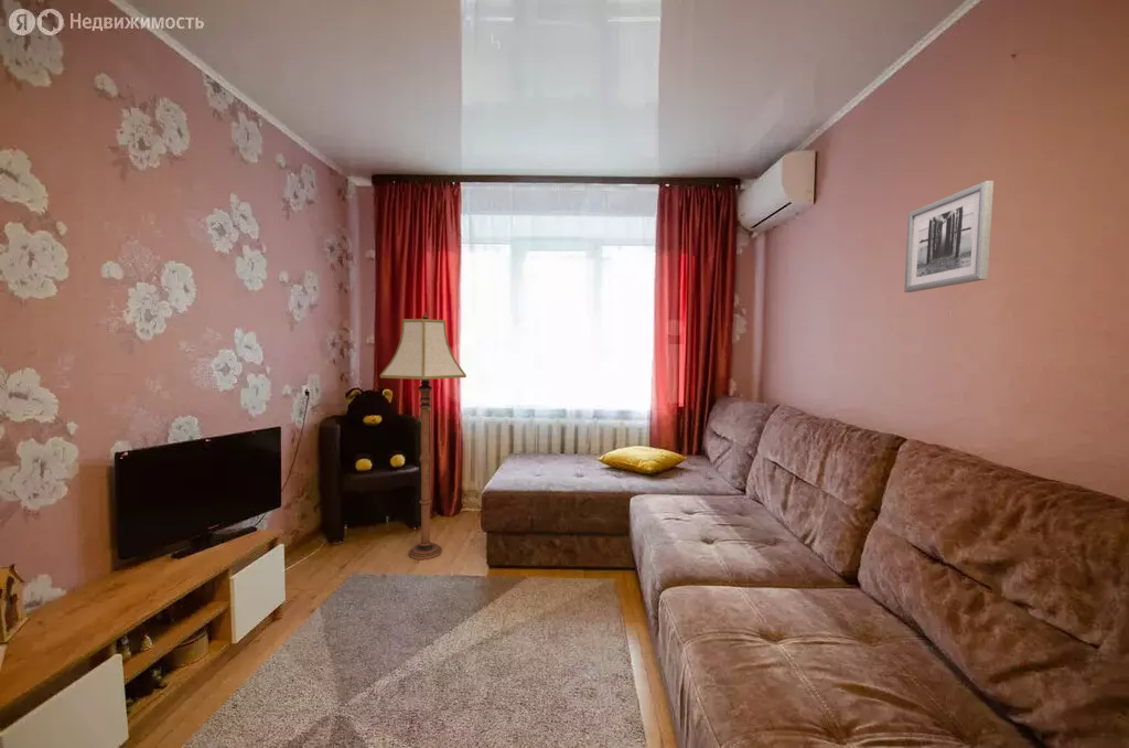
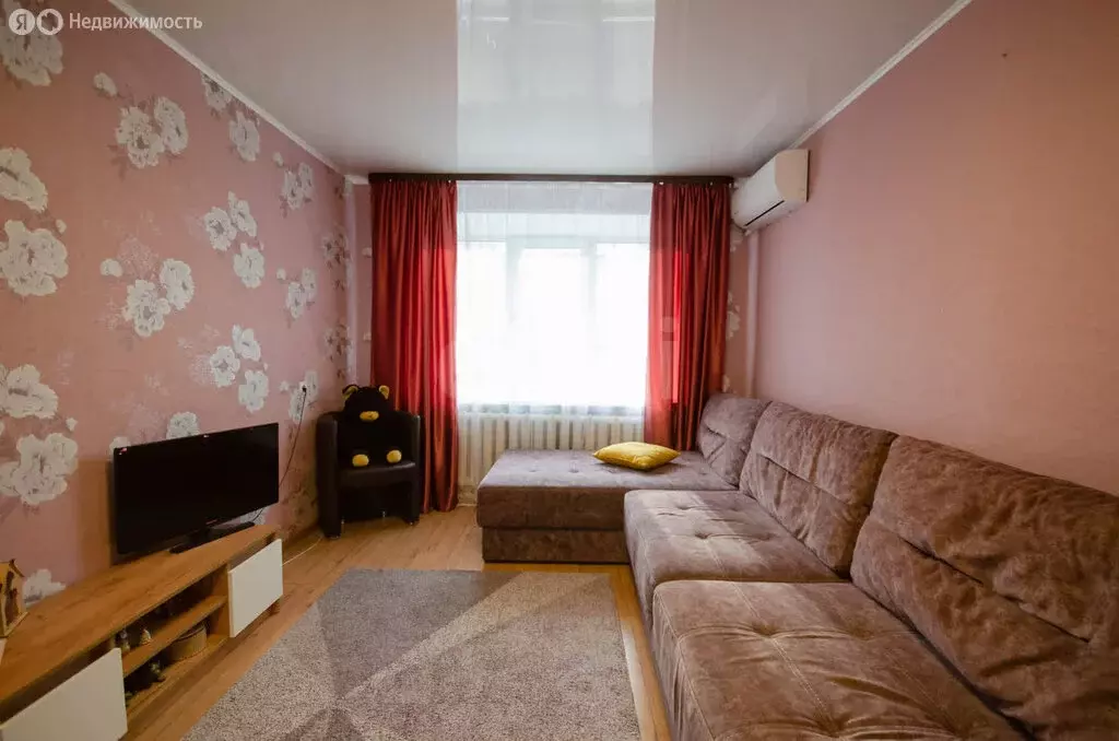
- wall art (944, 242)
- floor lamp (424, 434)
